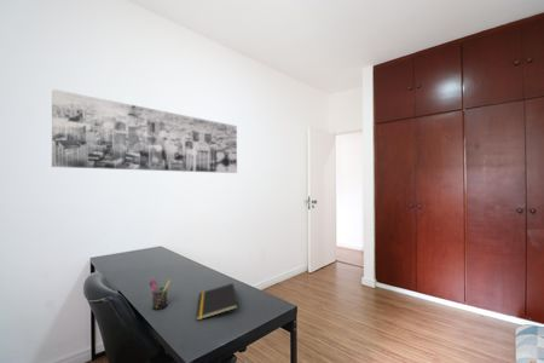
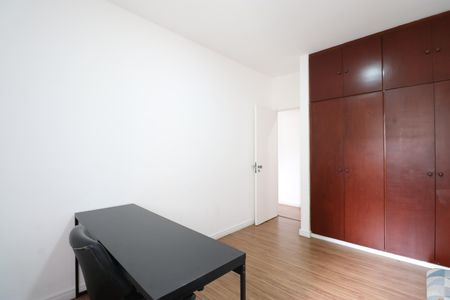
- notepad (216, 299)
- wall art (166, 140)
- pen holder (158, 293)
